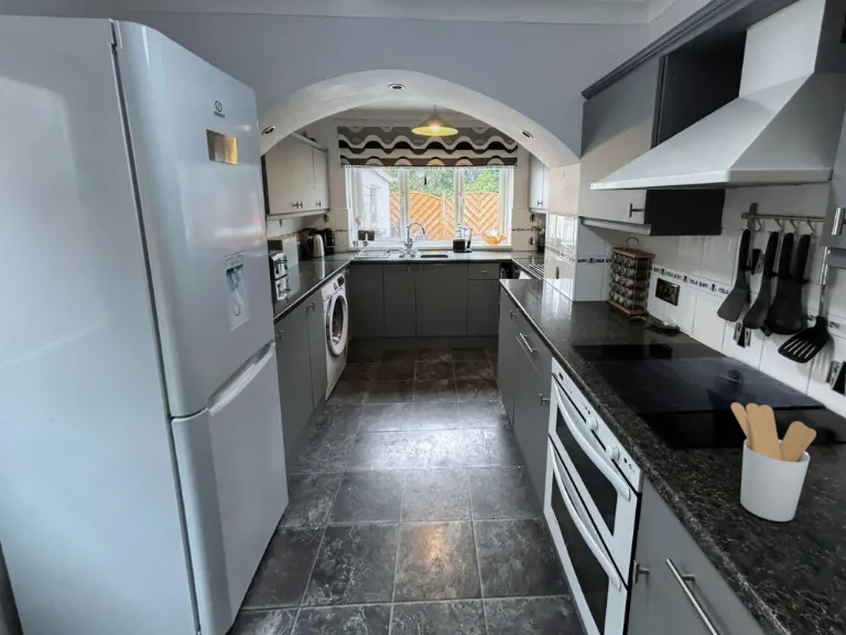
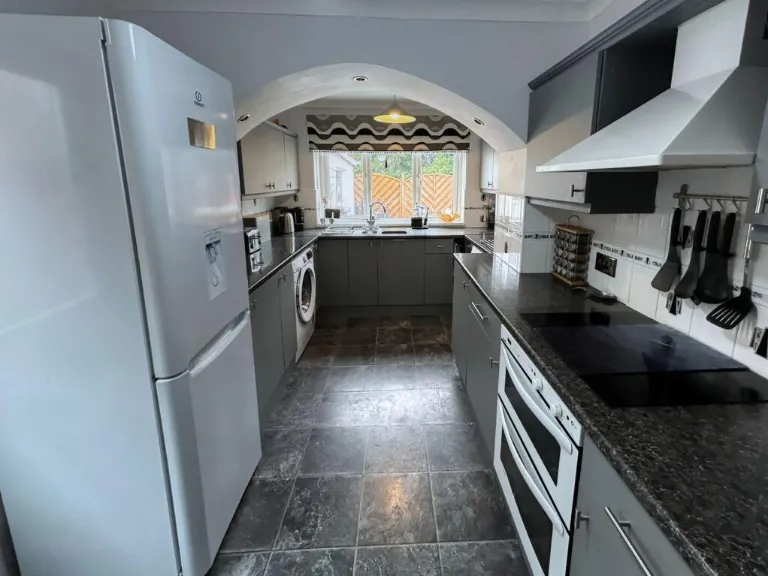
- utensil holder (763, 456)
